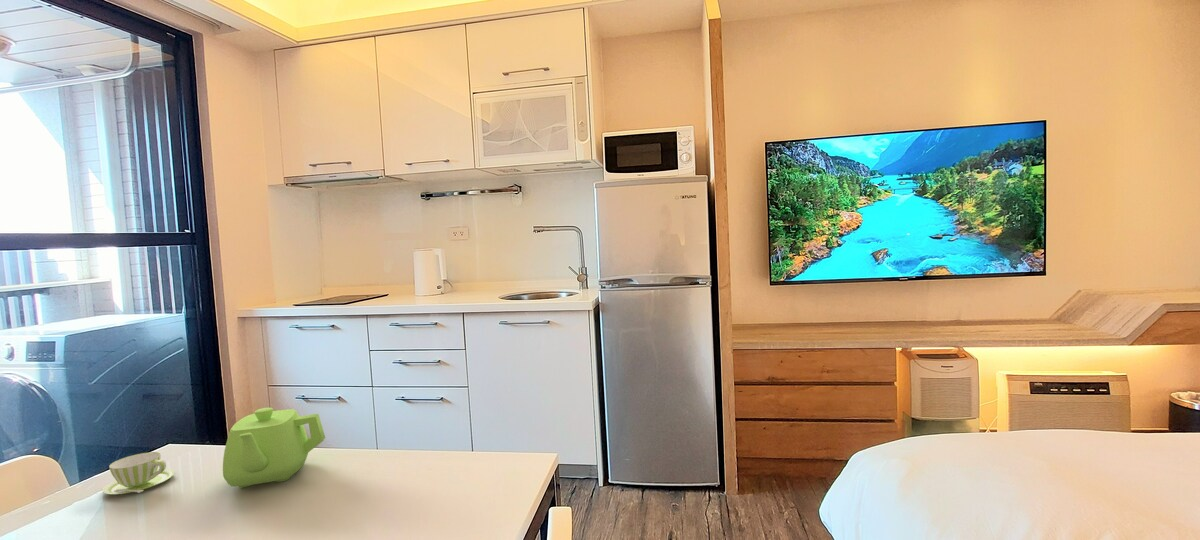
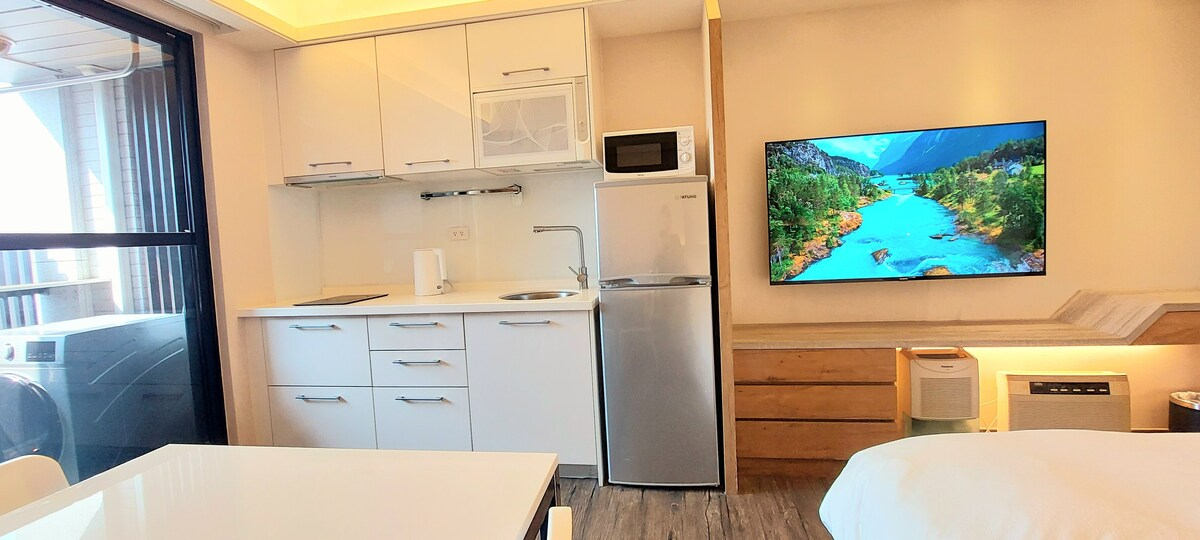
- cup (139, 471)
- teapot (272, 445)
